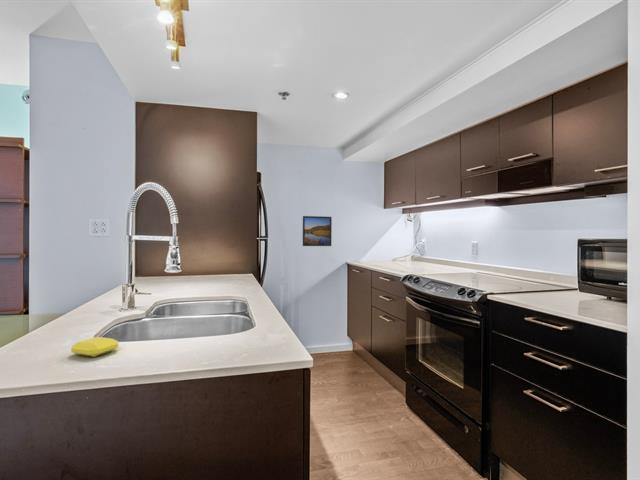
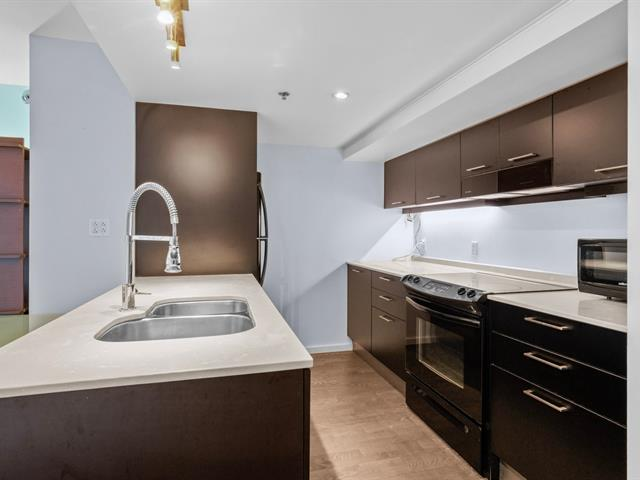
- soap bar (95, 346)
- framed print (317, 231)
